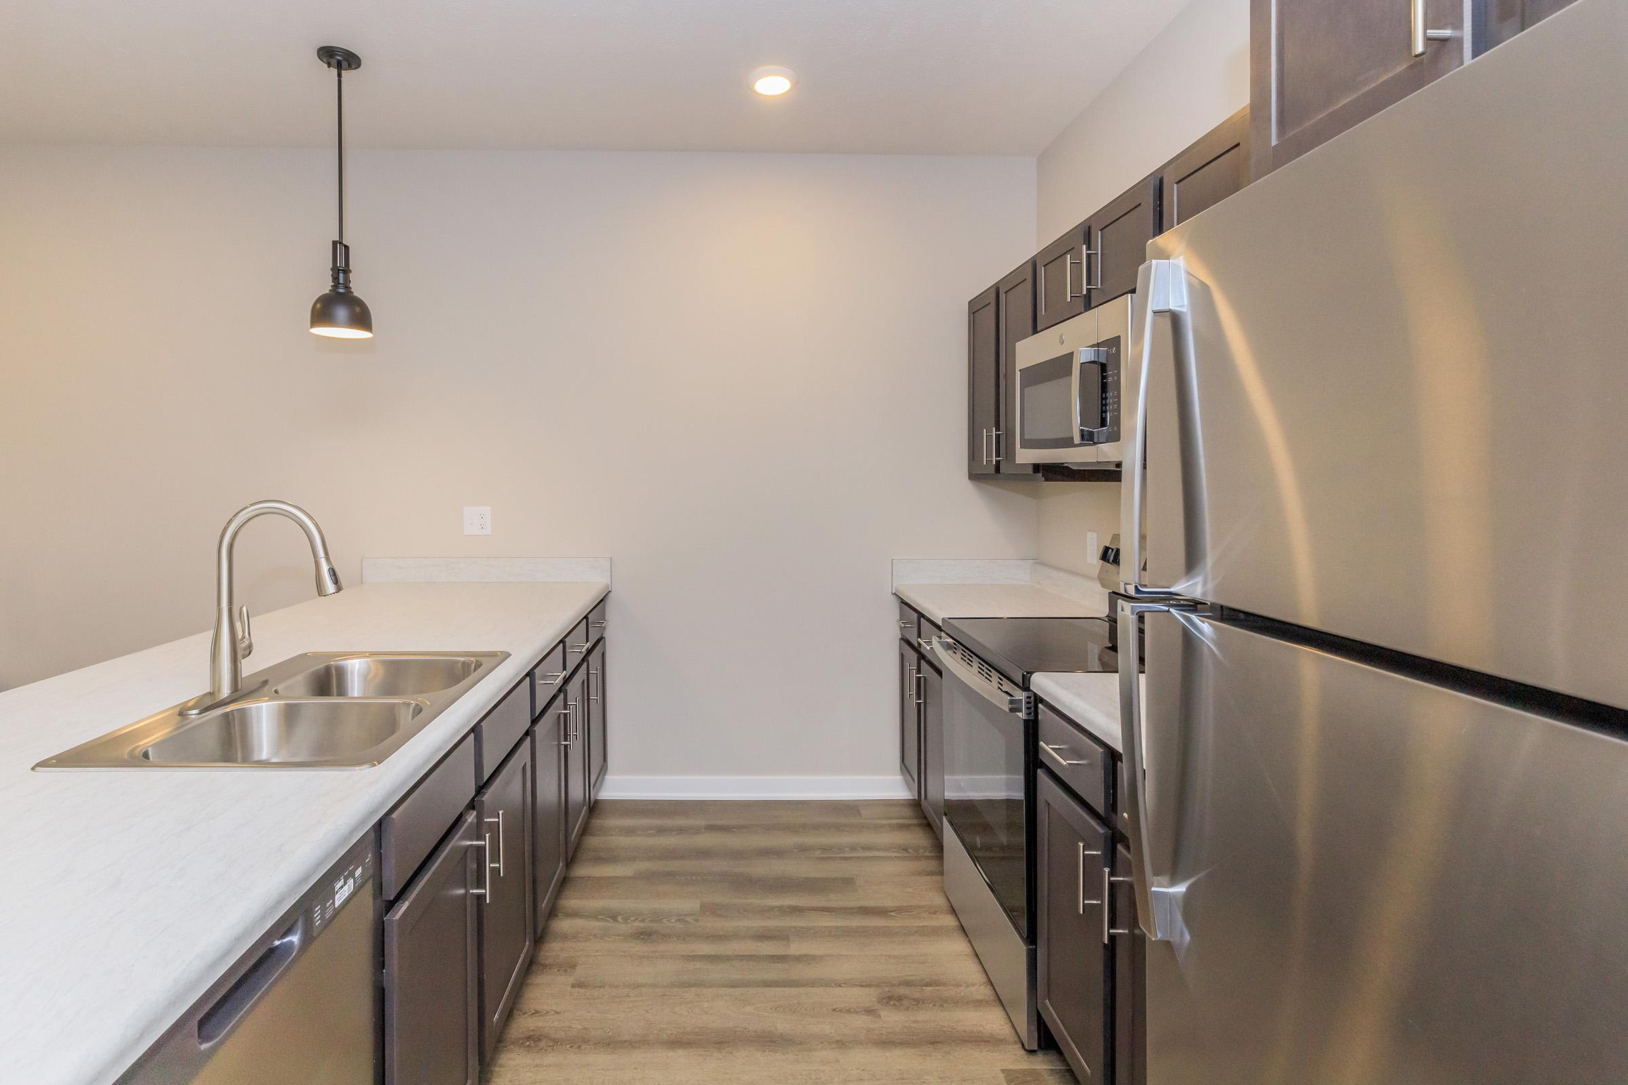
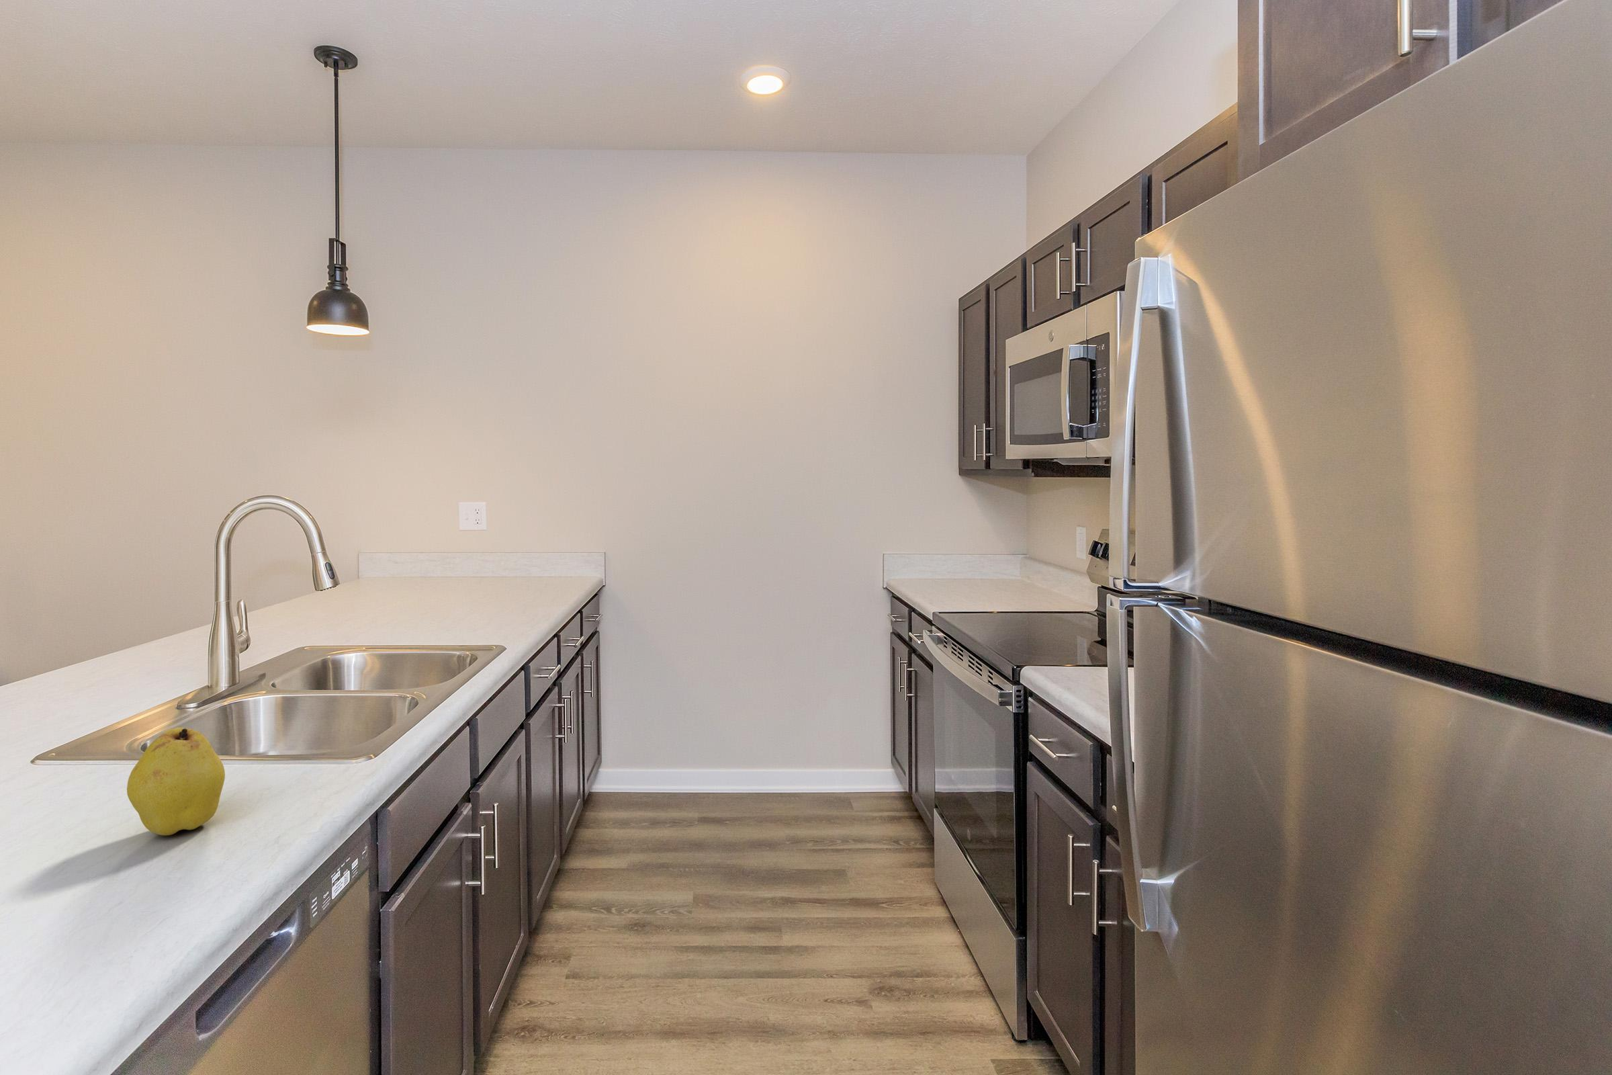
+ fruit (178, 777)
